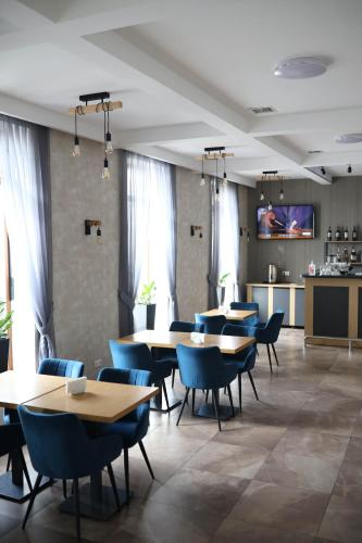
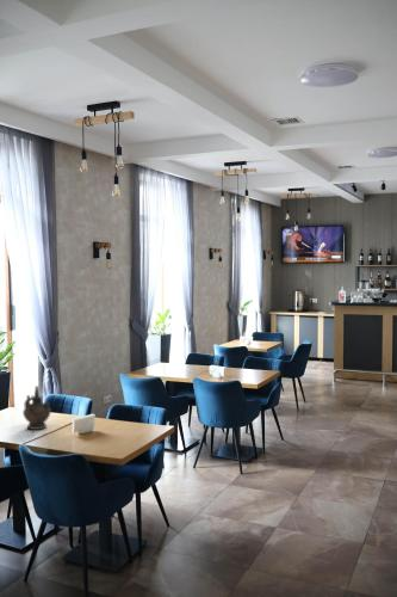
+ ceremonial vessel (36, 407)
